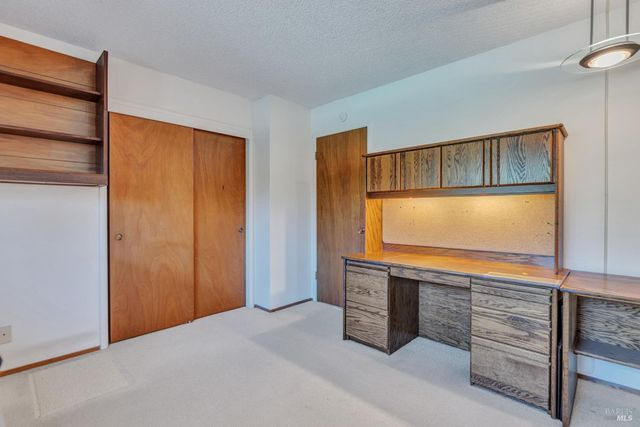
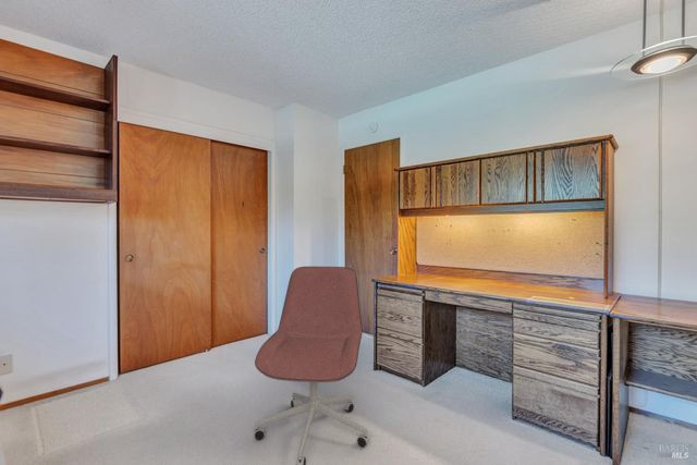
+ office chair (314, 351)
